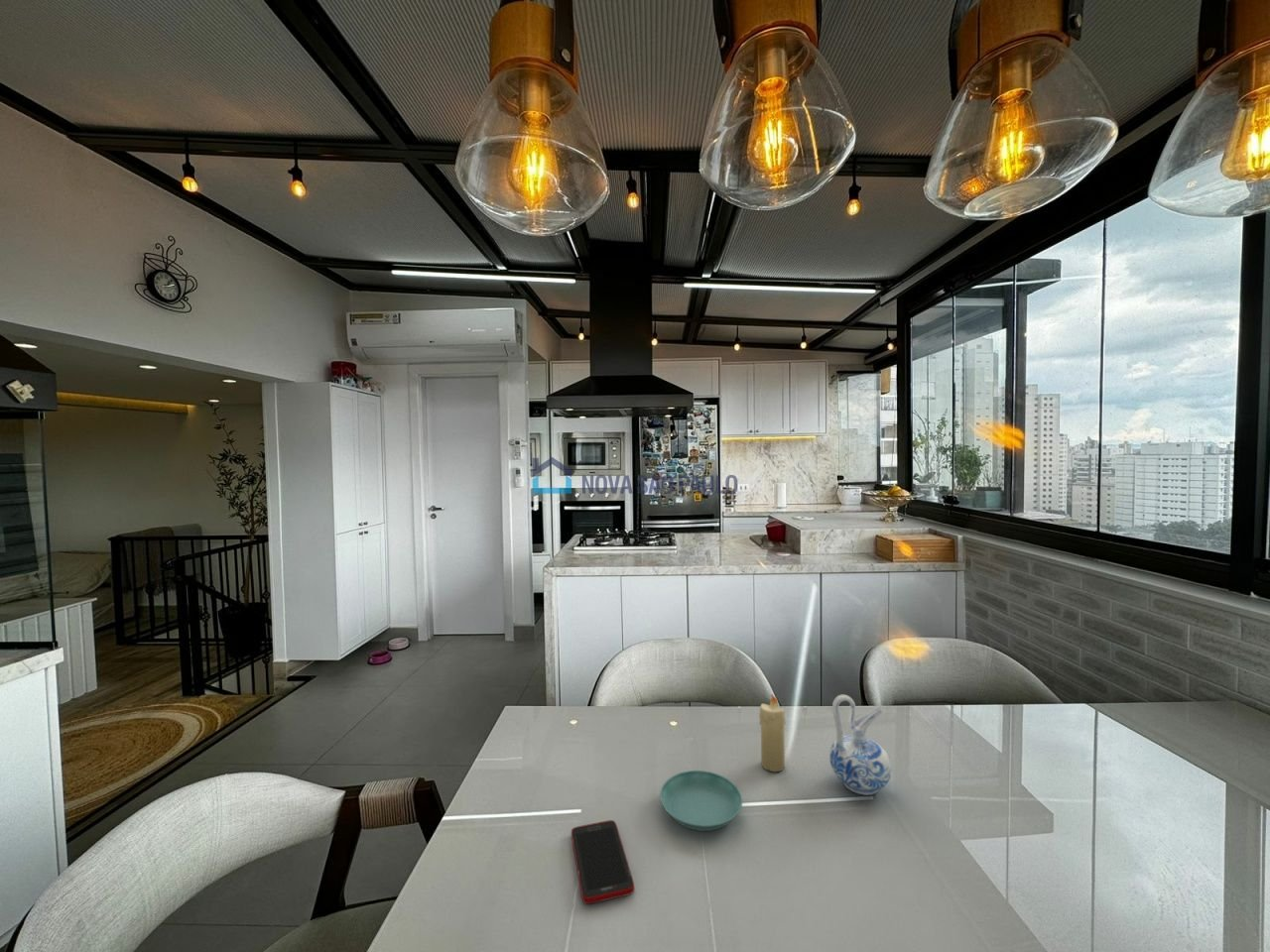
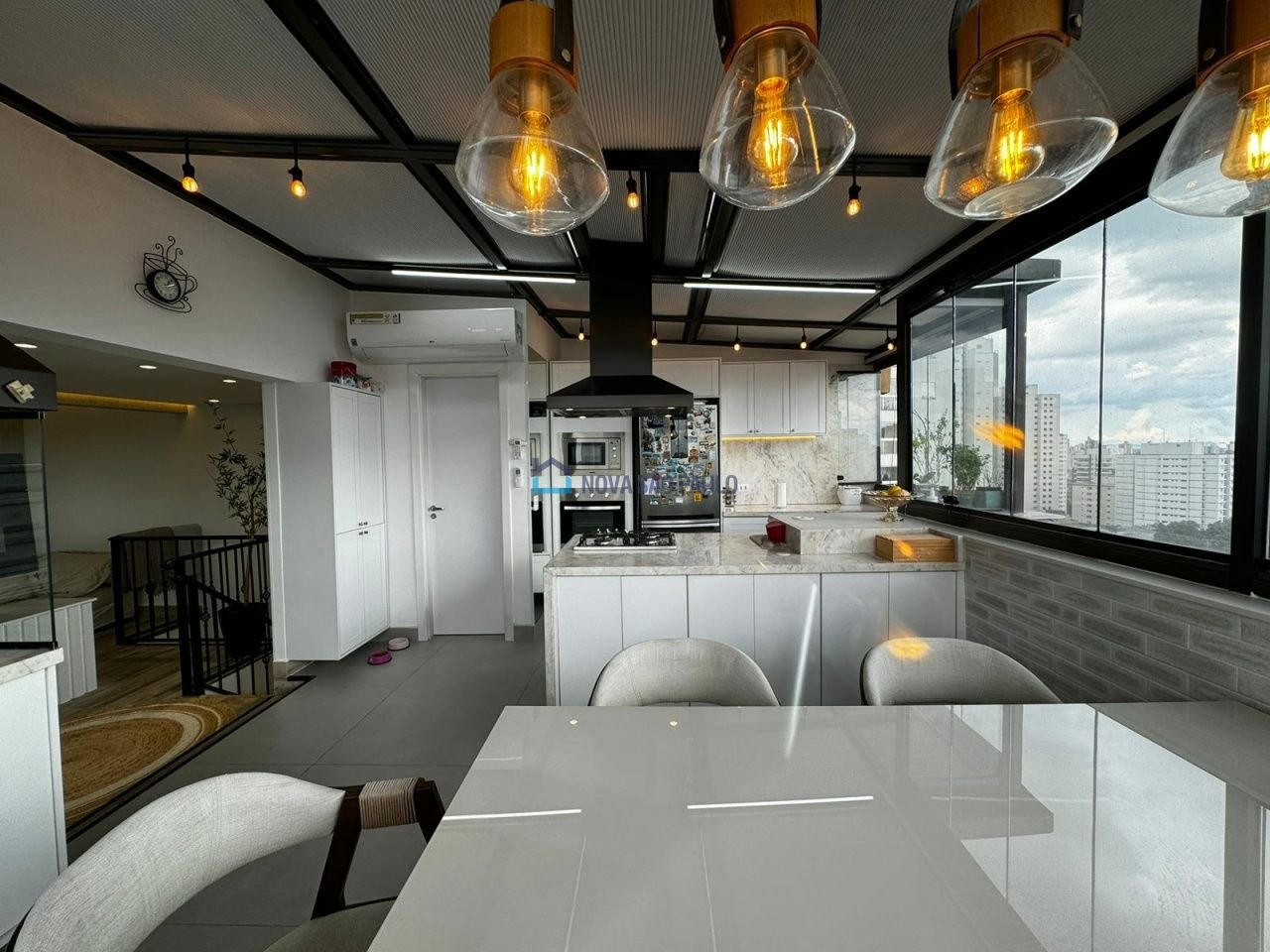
- ceramic pitcher (859, 739)
- saucer (700, 802)
- candle (772, 729)
- cell phone (600, 858)
